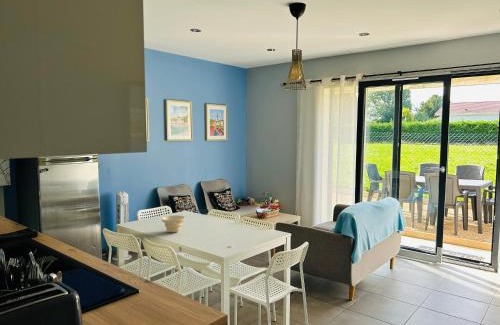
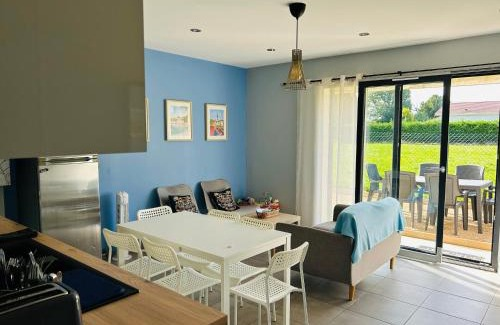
- bowl (173, 224)
